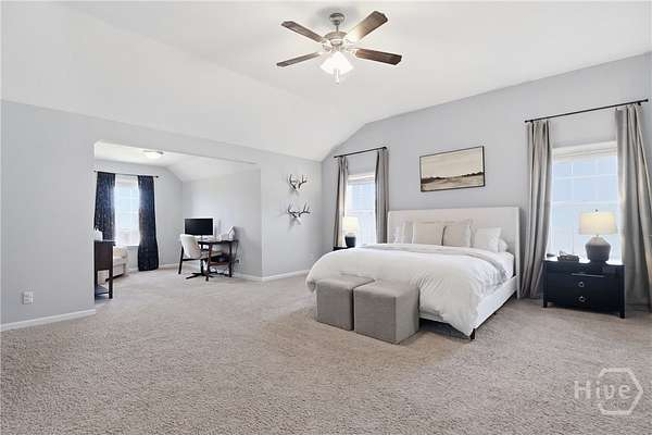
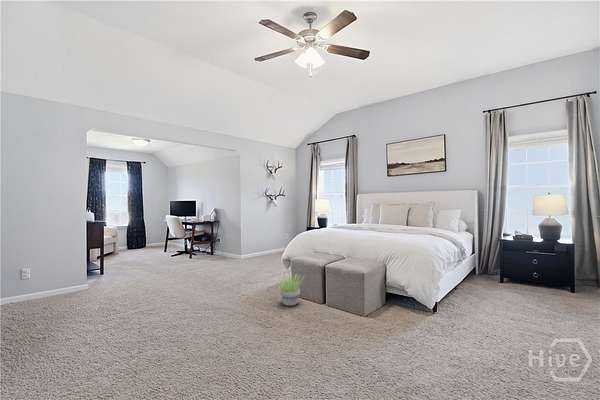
+ potted plant (289, 289)
